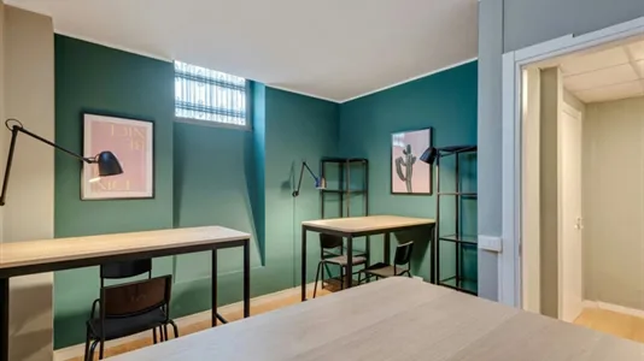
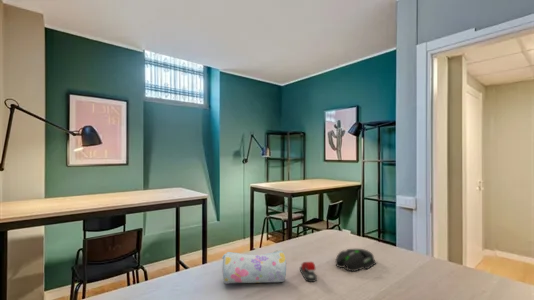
+ pencil case (254, 266)
+ stapler (308, 267)
+ mouse (354, 257)
